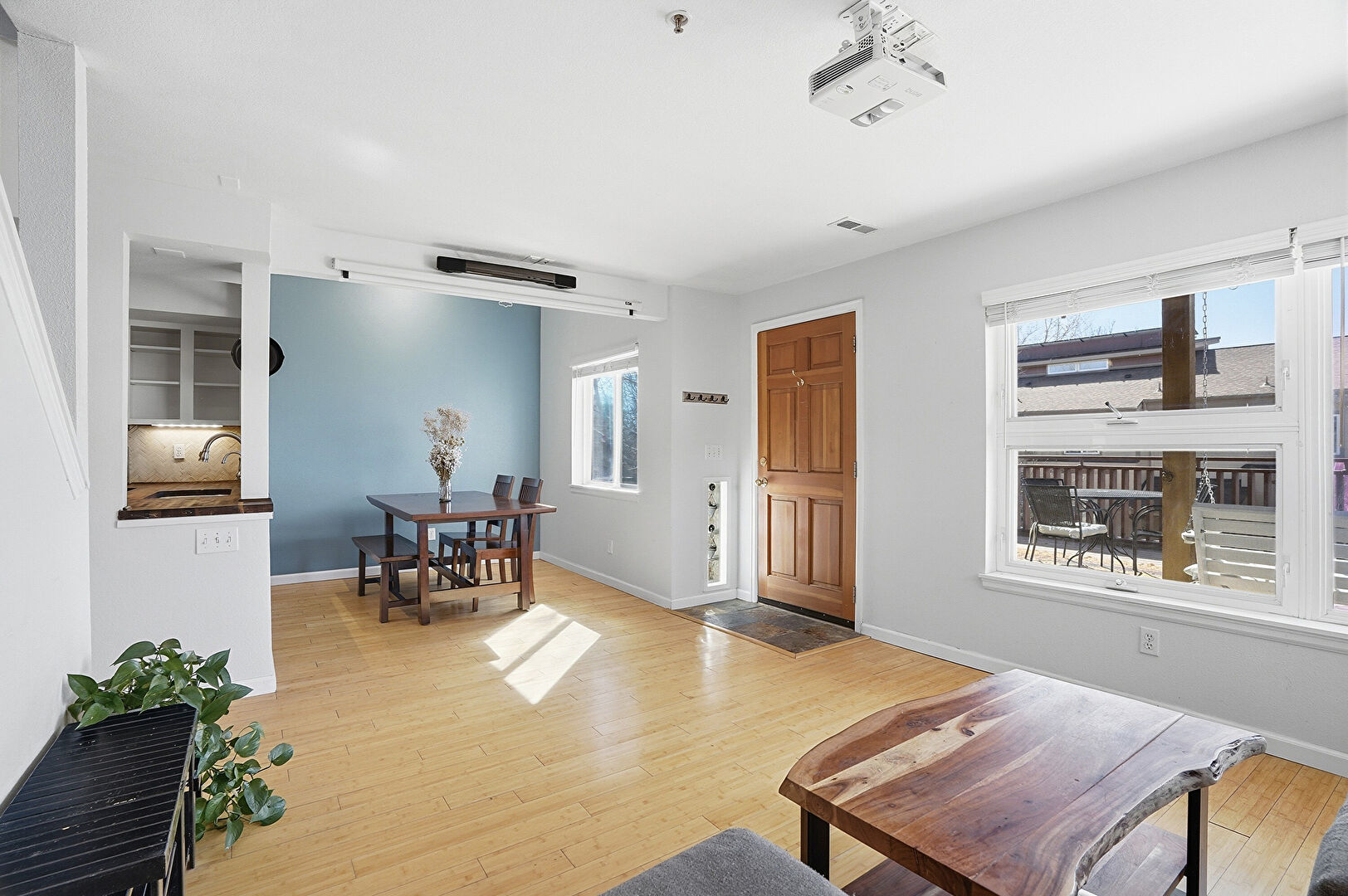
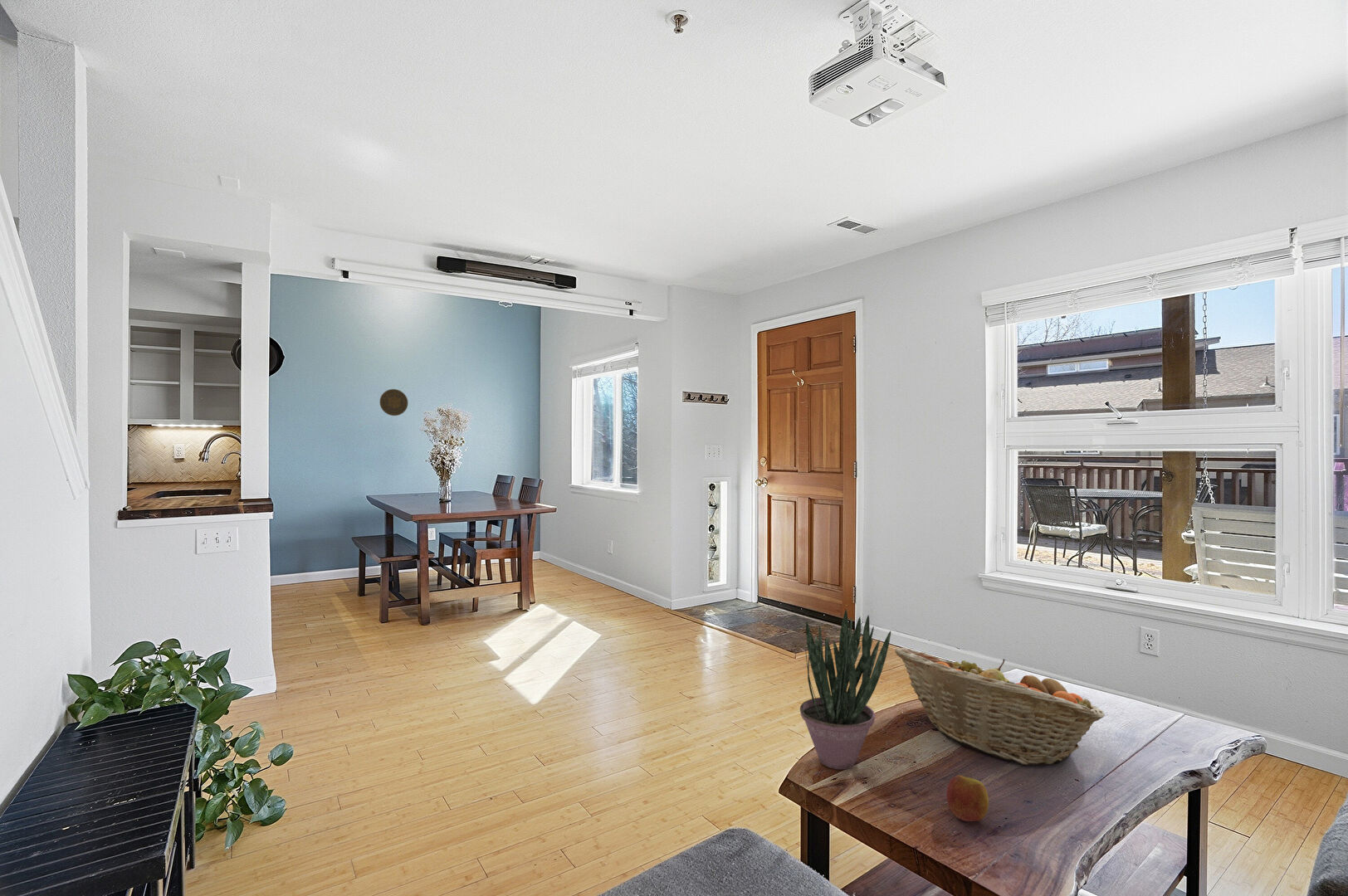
+ apple (966, 796)
+ potted plant (843, 684)
+ fruit basket (990, 694)
+ decorative plate (394, 402)
